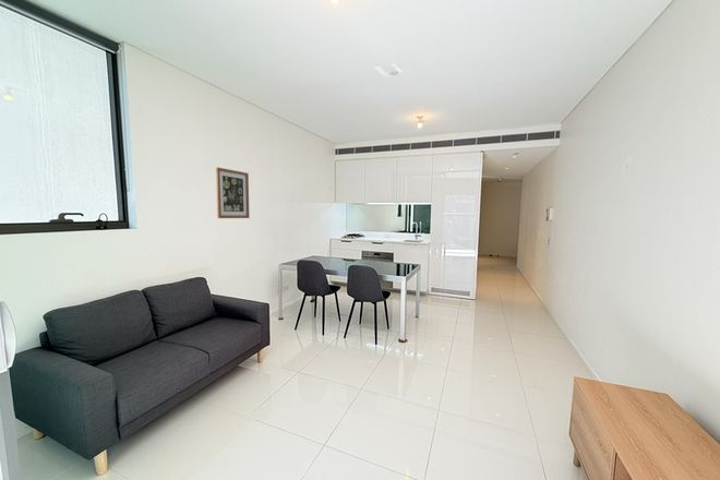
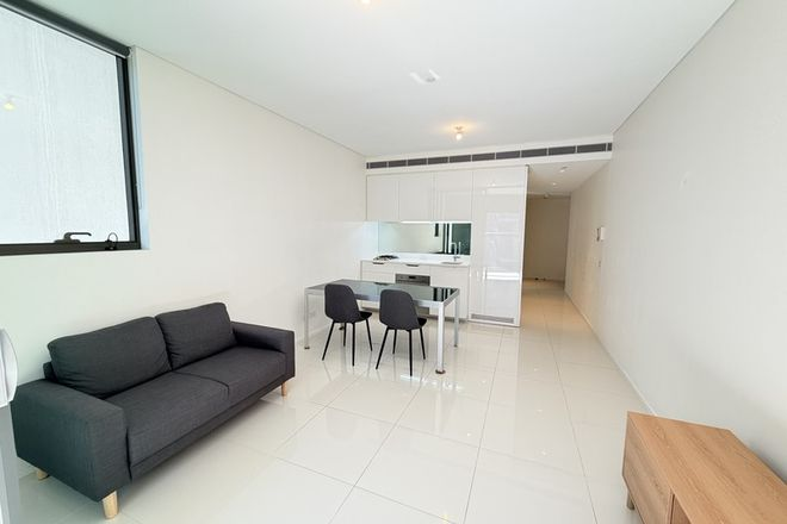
- wall art (233, 194)
